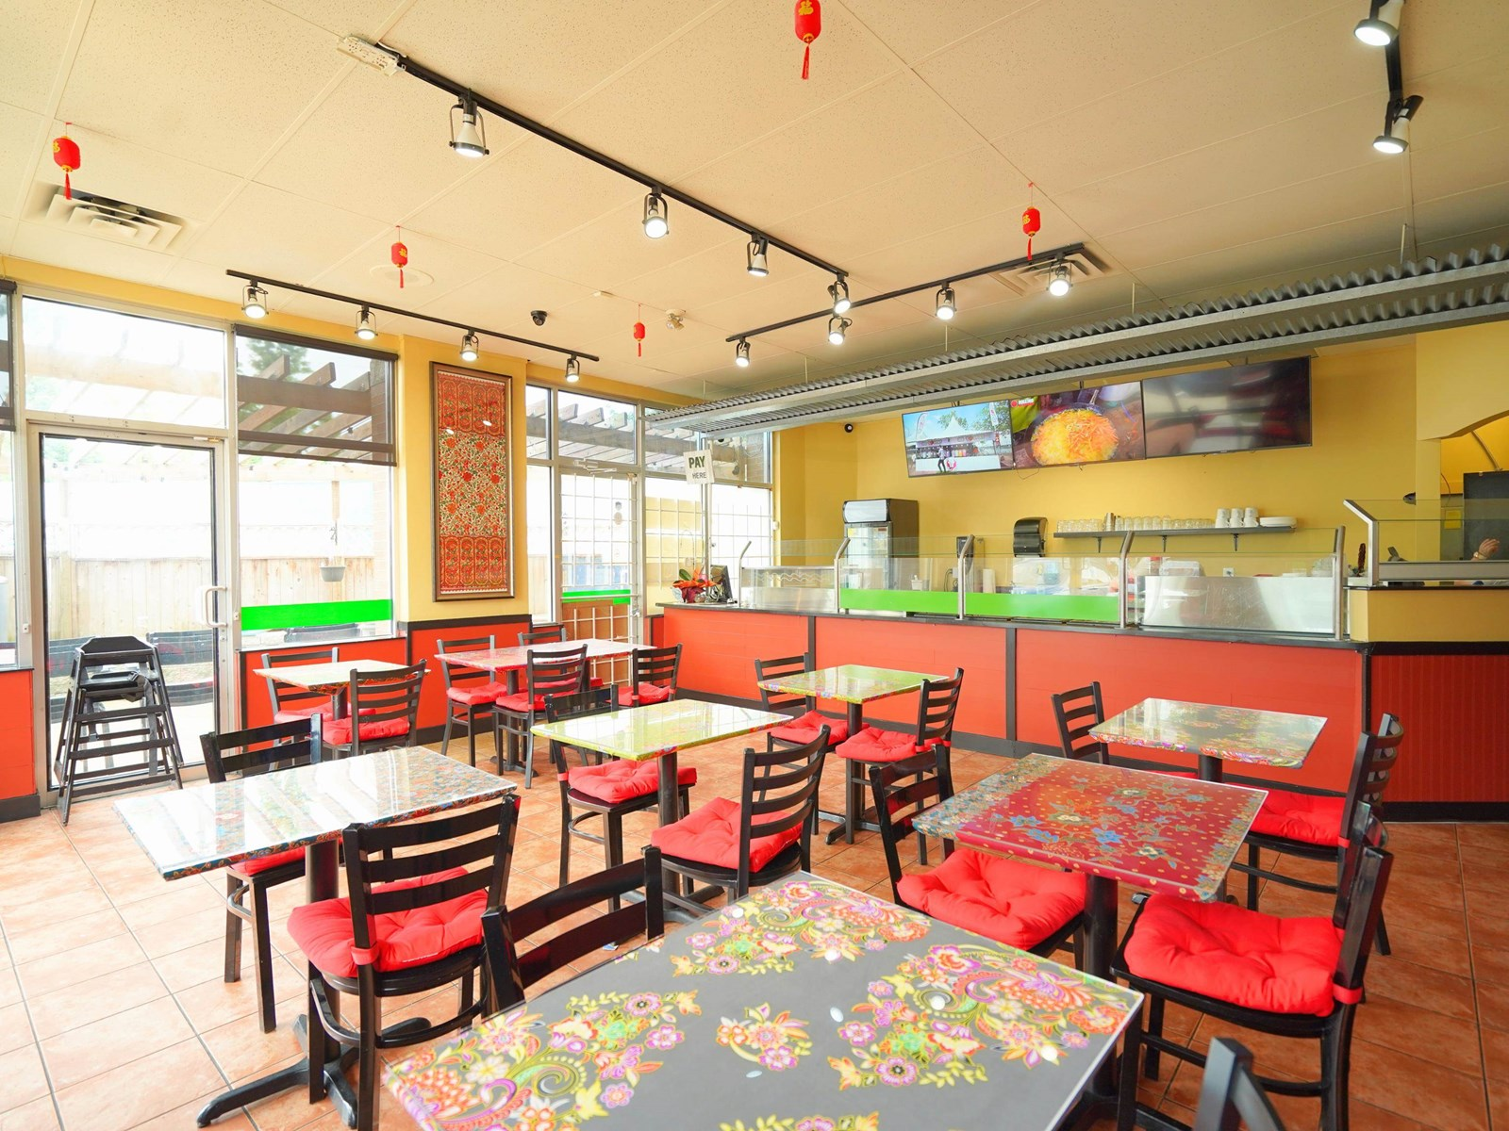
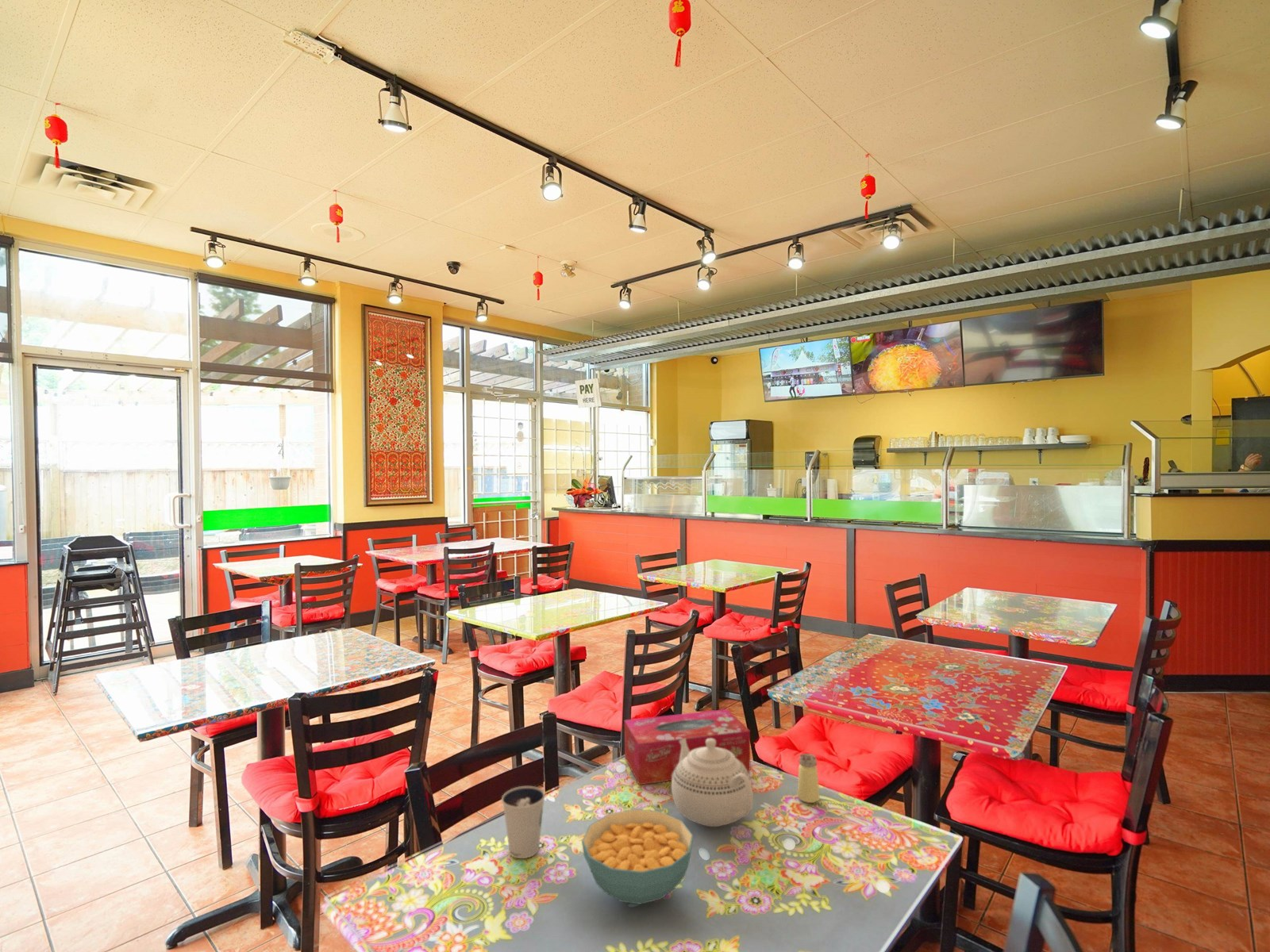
+ dixie cup (523, 823)
+ saltshaker (808, 777)
+ teapot (712, 779)
+ cereal bowl (637, 865)
+ tissue box (687, 744)
